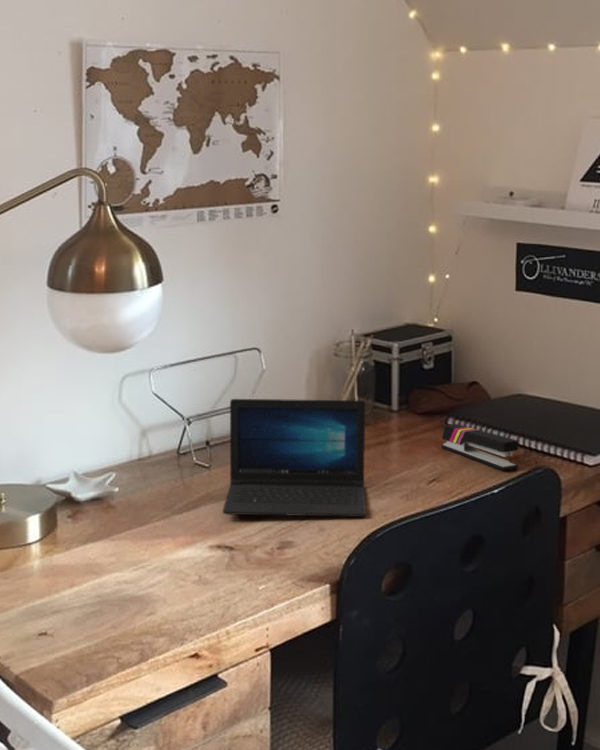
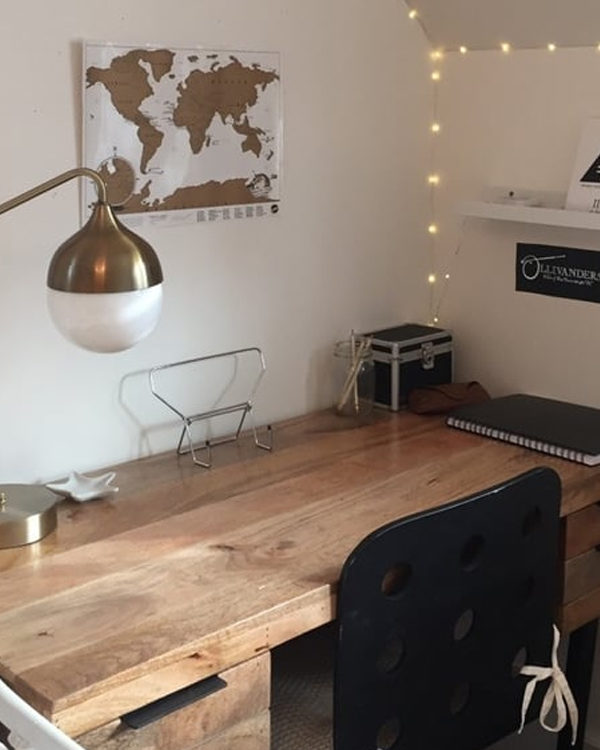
- stapler (479, 444)
- laptop (295, 456)
